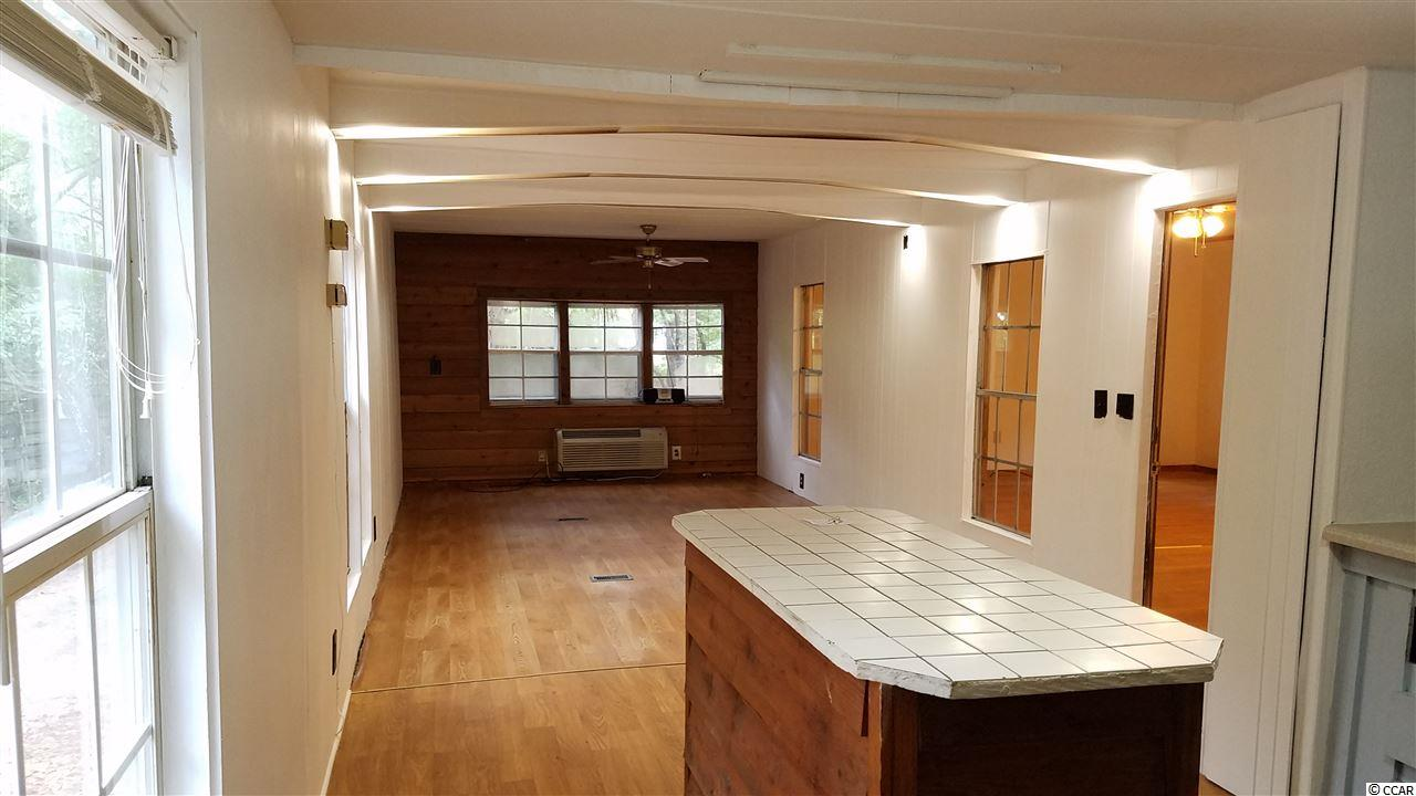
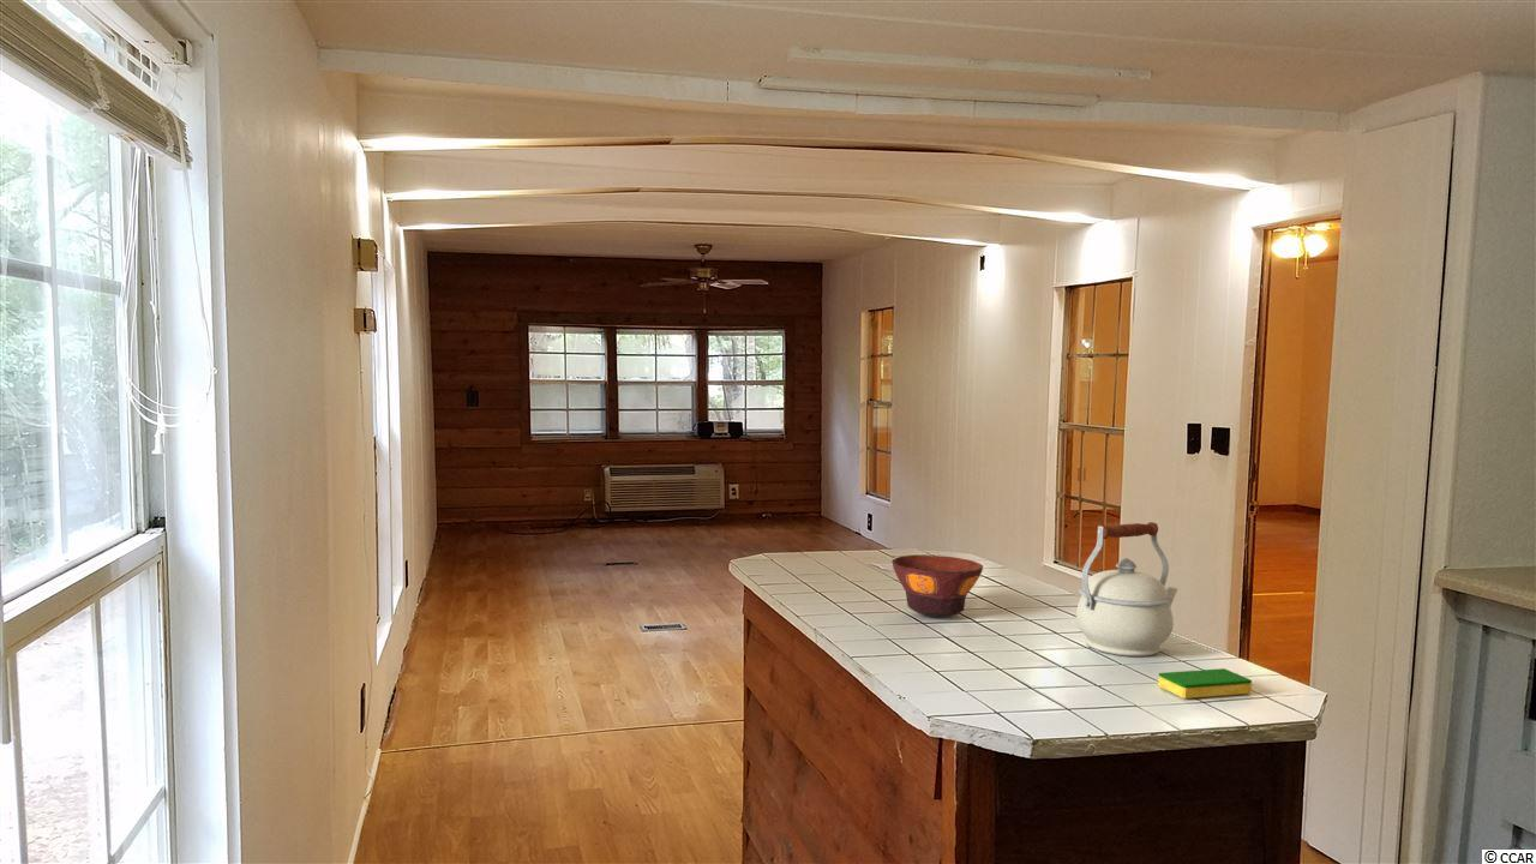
+ kettle (1130, 584)
+ bowl (936, 588)
+ dish sponge (1204, 683)
